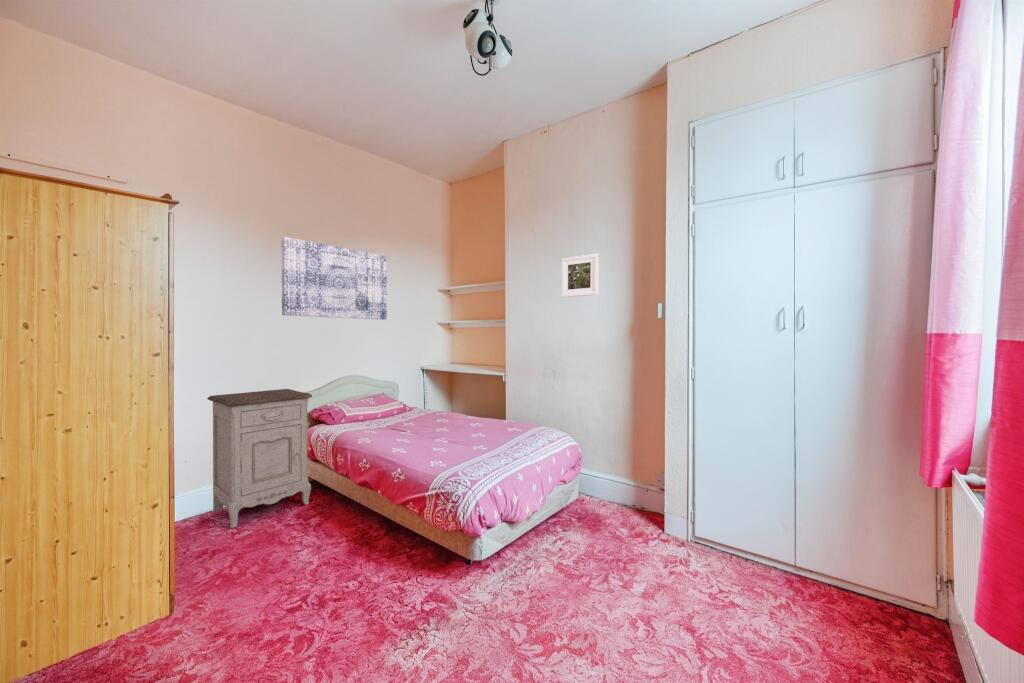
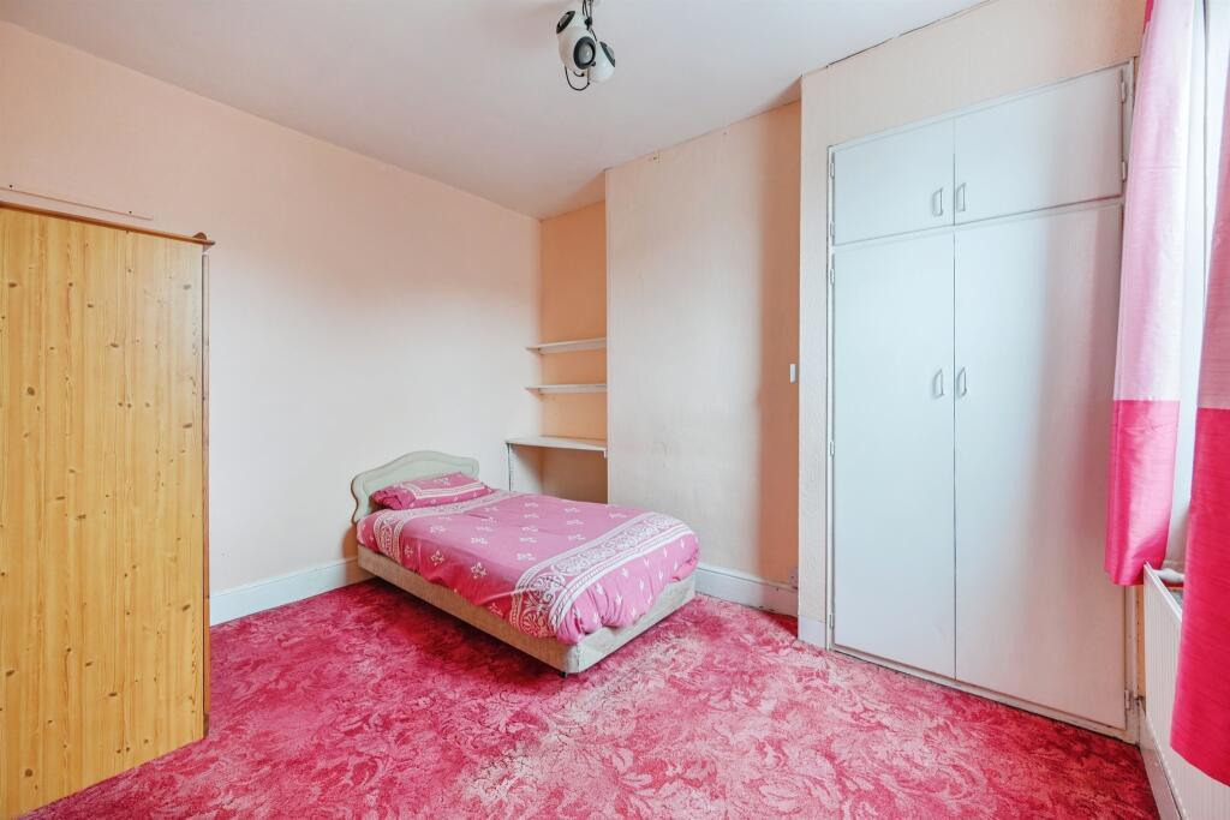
- wall art (339, 282)
- nightstand (263, 451)
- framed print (579, 276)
